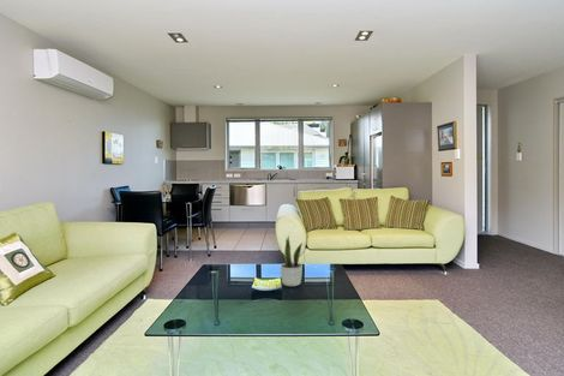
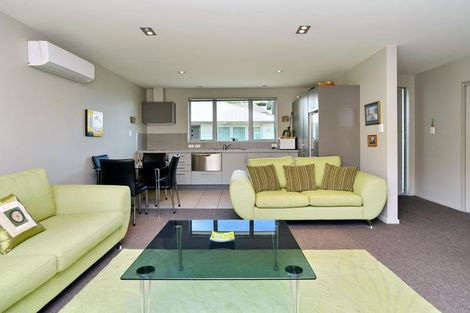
- potted plant (290, 258)
